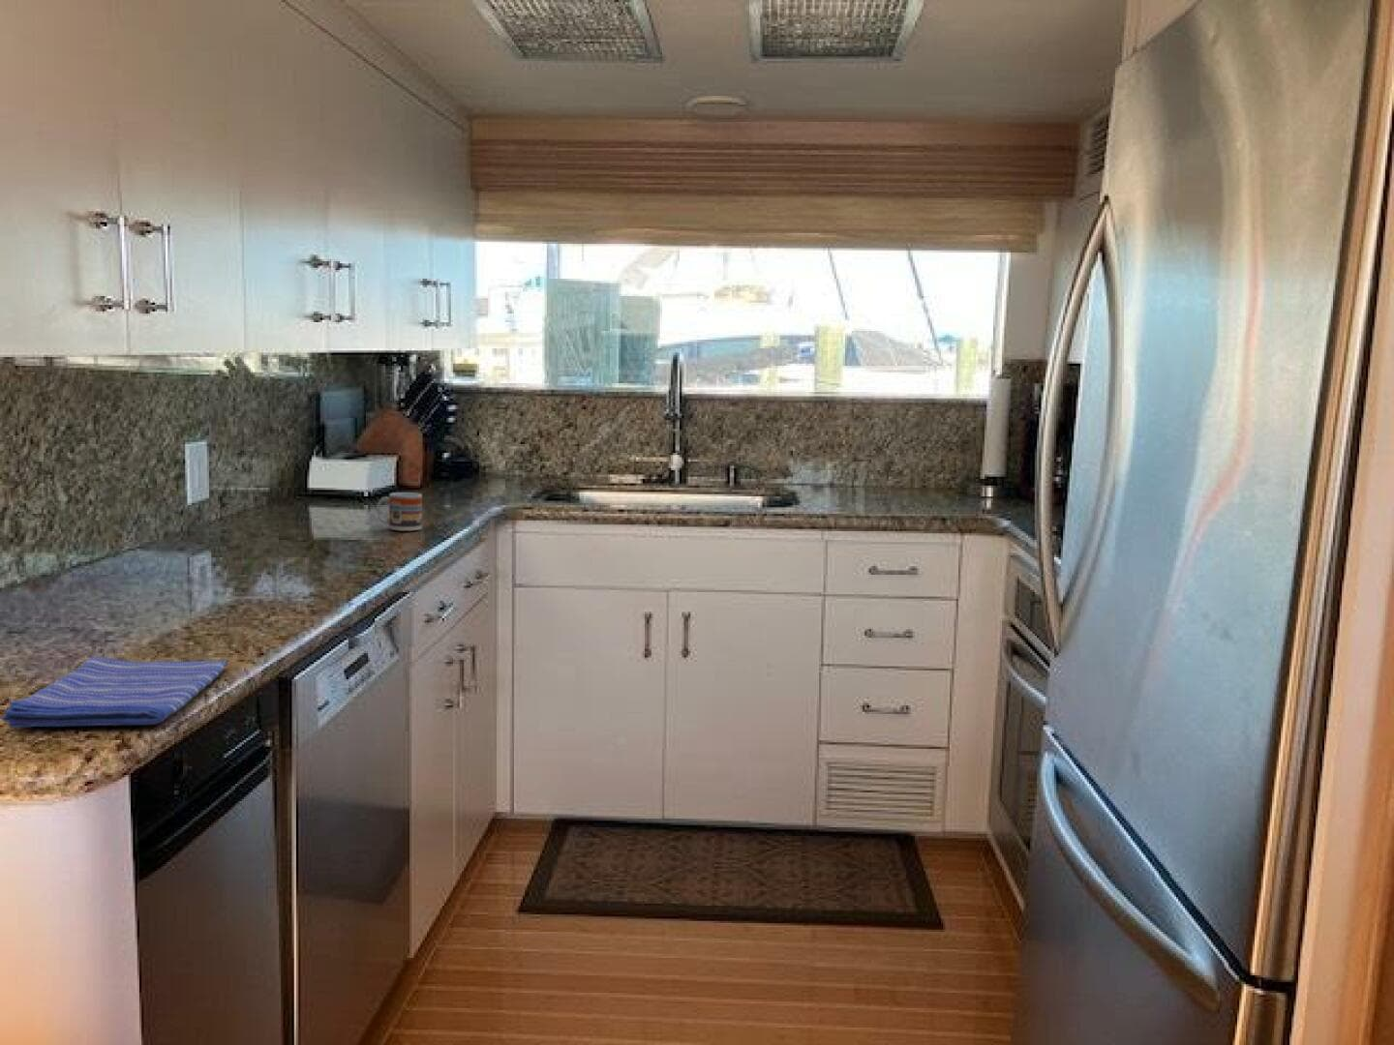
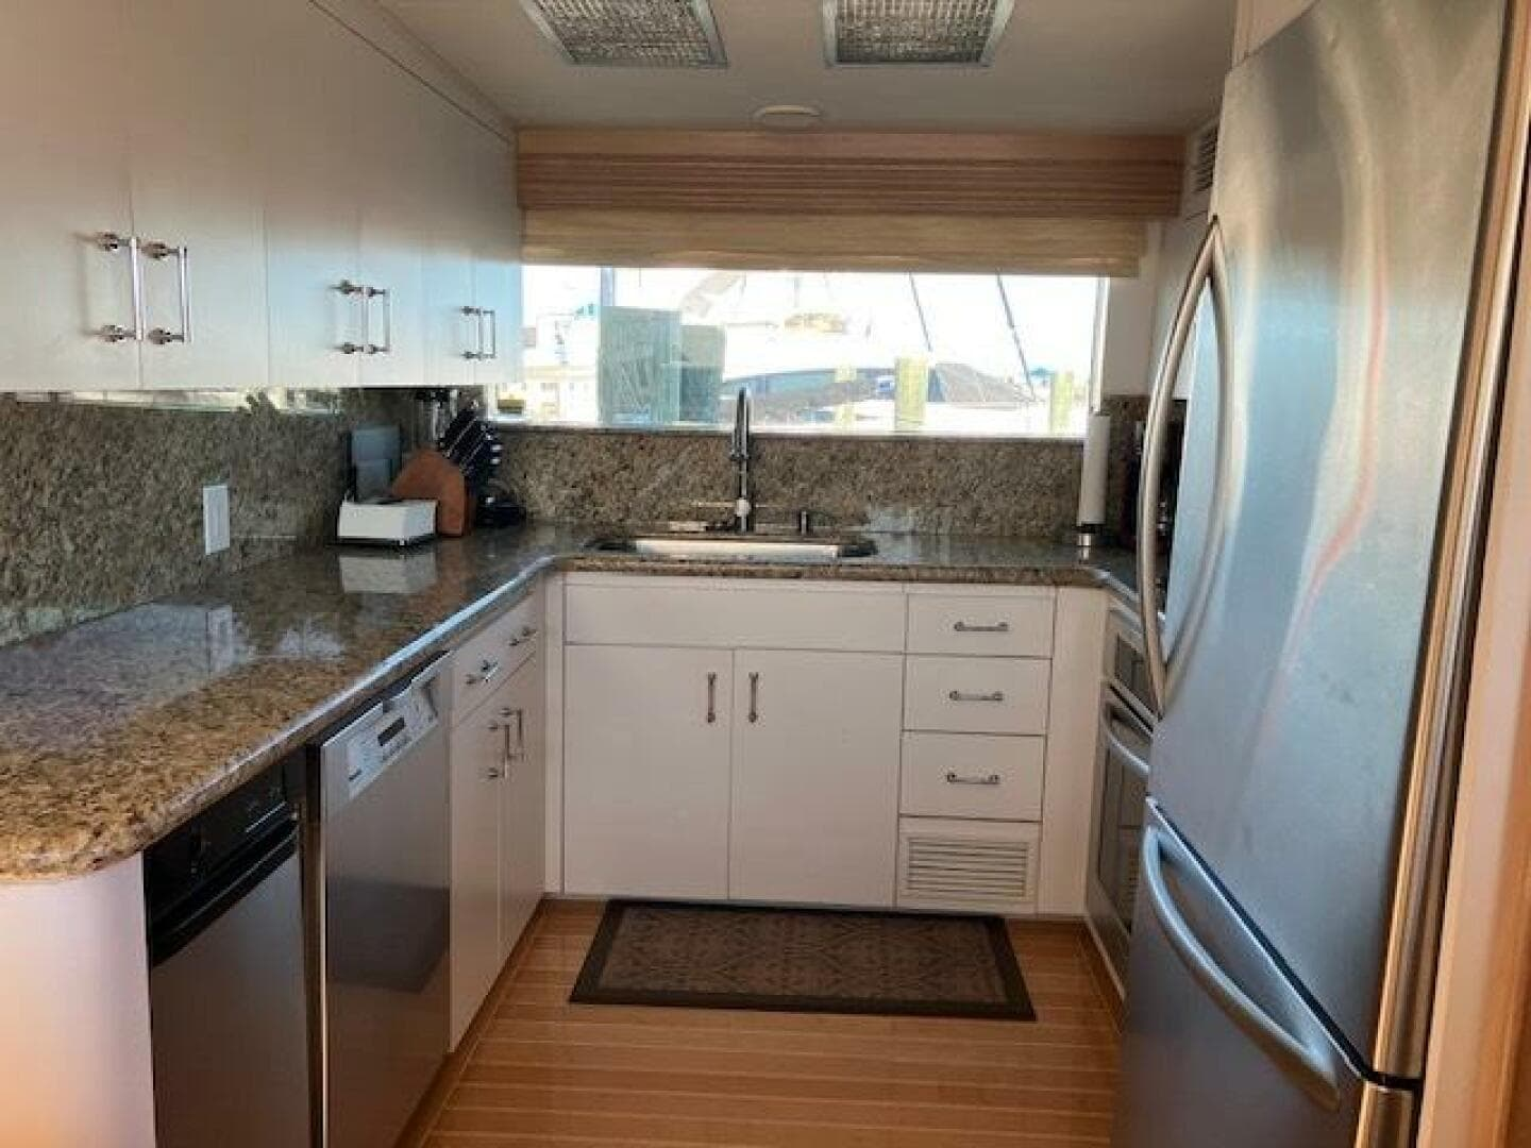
- cup (398, 510)
- dish towel (124, 686)
